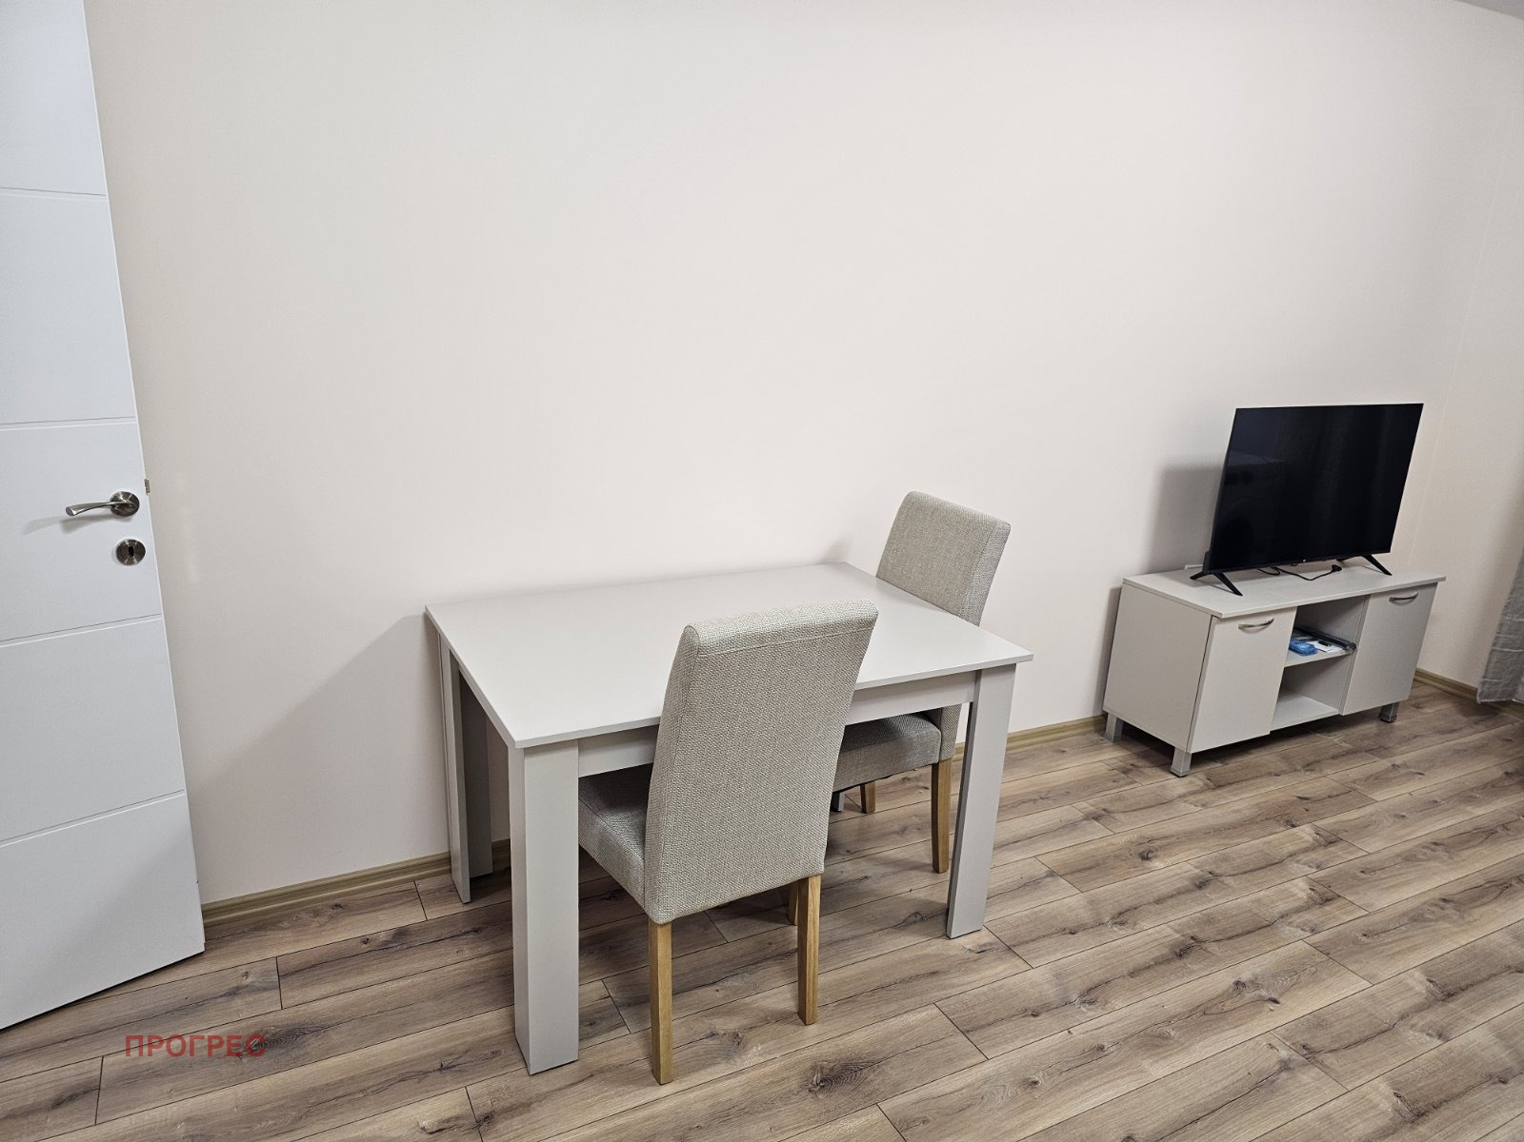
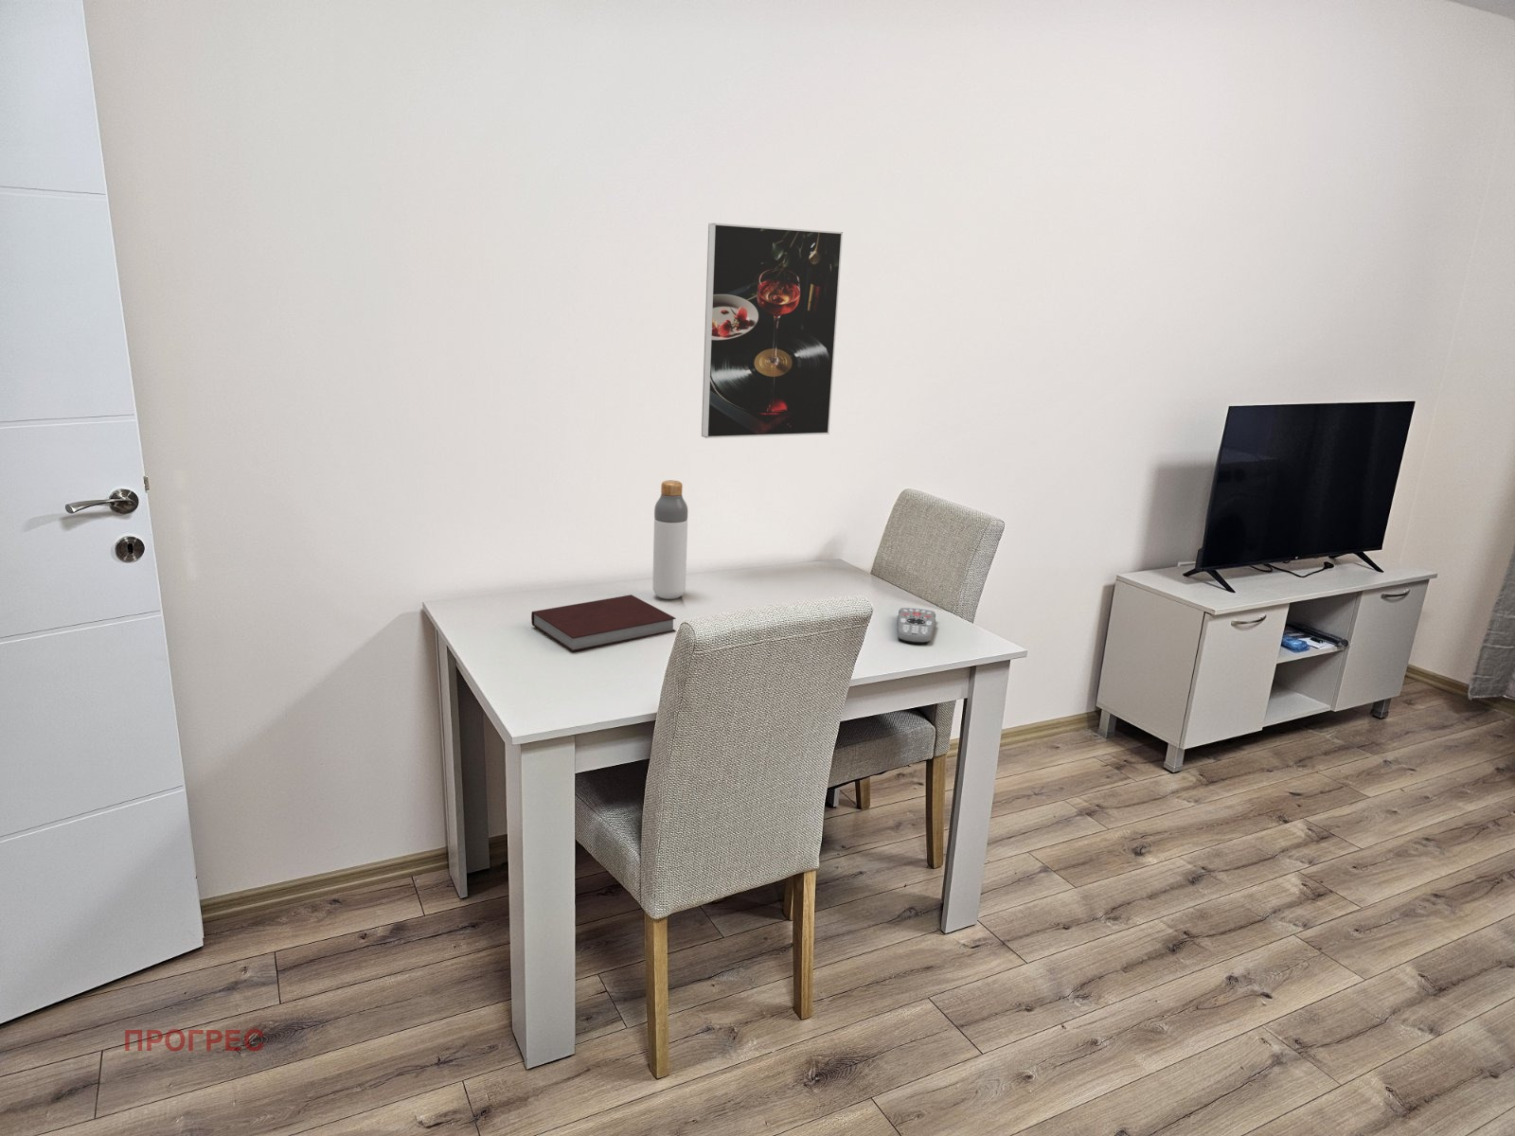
+ bottle (670, 539)
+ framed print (772, 334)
+ notebook (604, 621)
+ remote control (916, 625)
